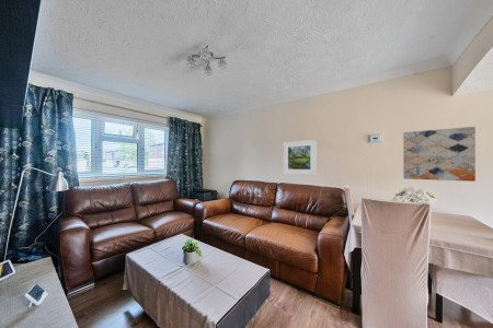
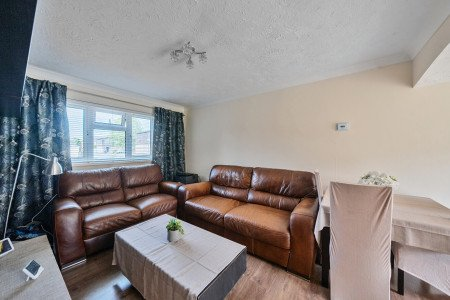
- wall art (436, 154)
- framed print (298, 157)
